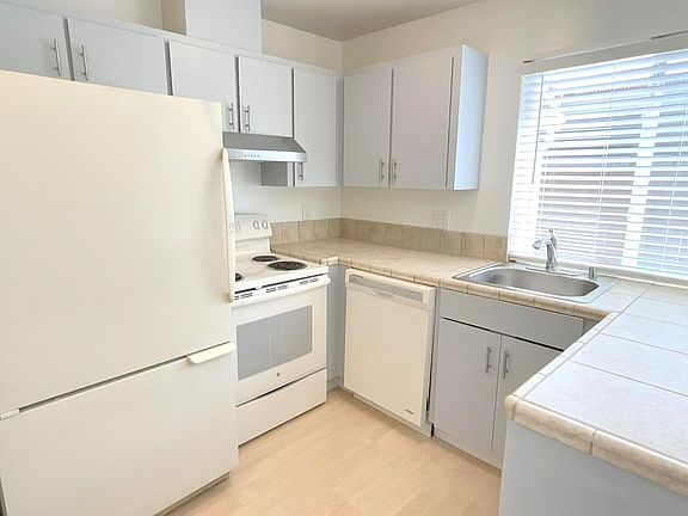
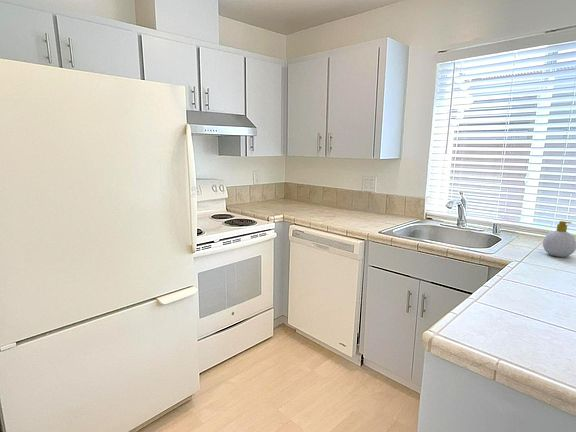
+ soap bottle (560, 238)
